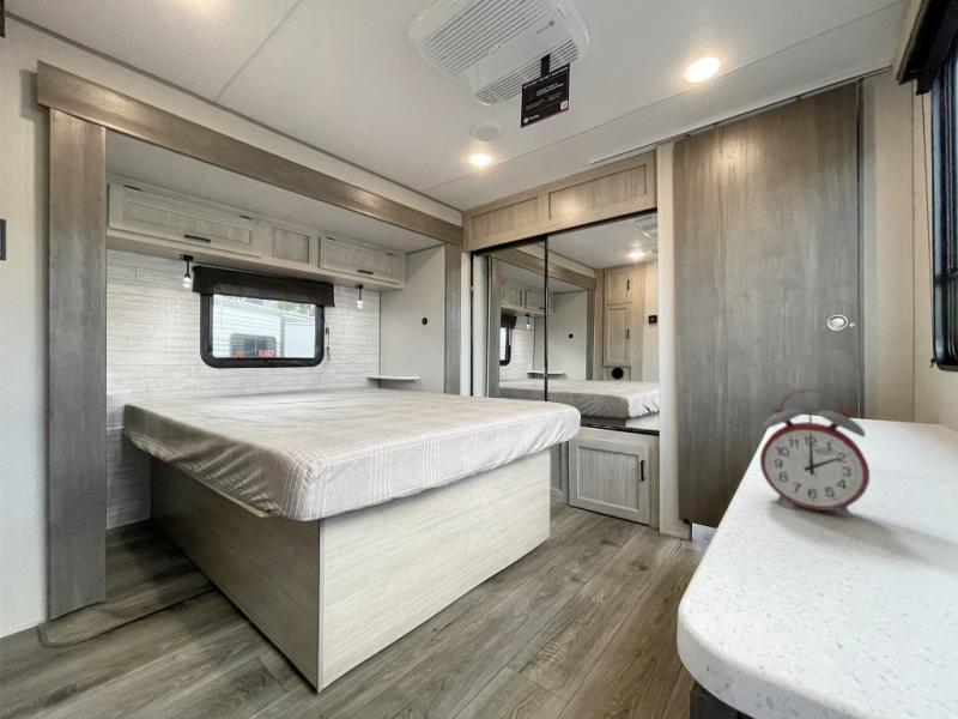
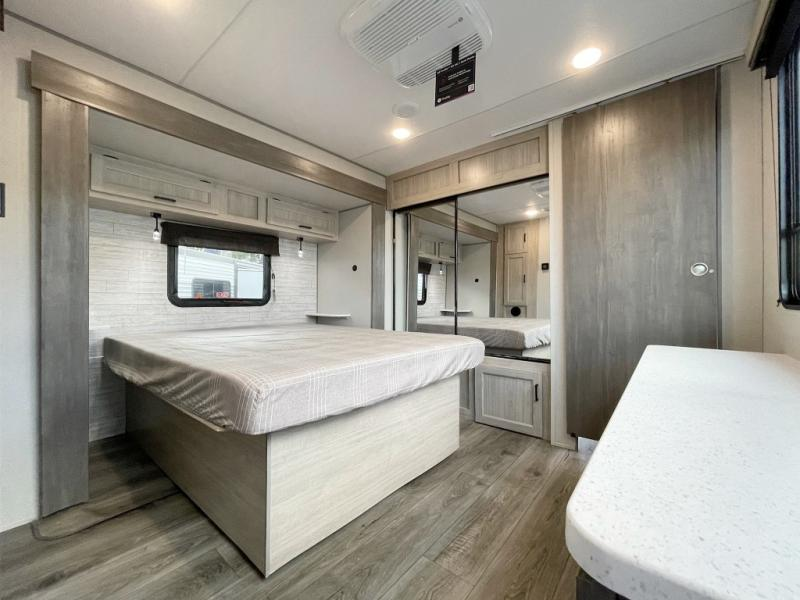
- alarm clock (811, 447)
